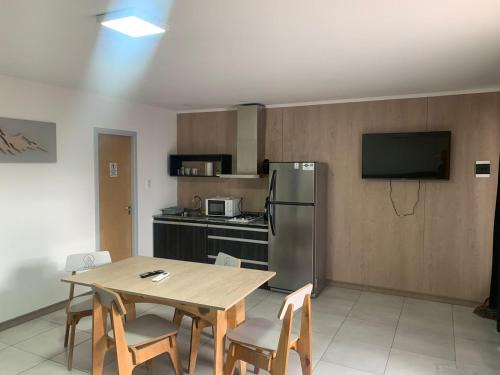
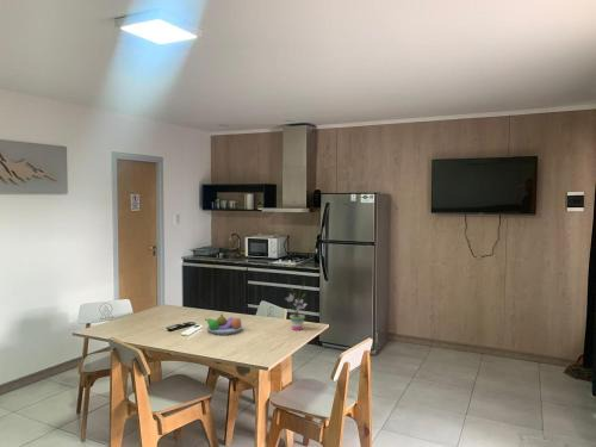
+ potted plant (296, 306)
+ fruit bowl (223, 323)
